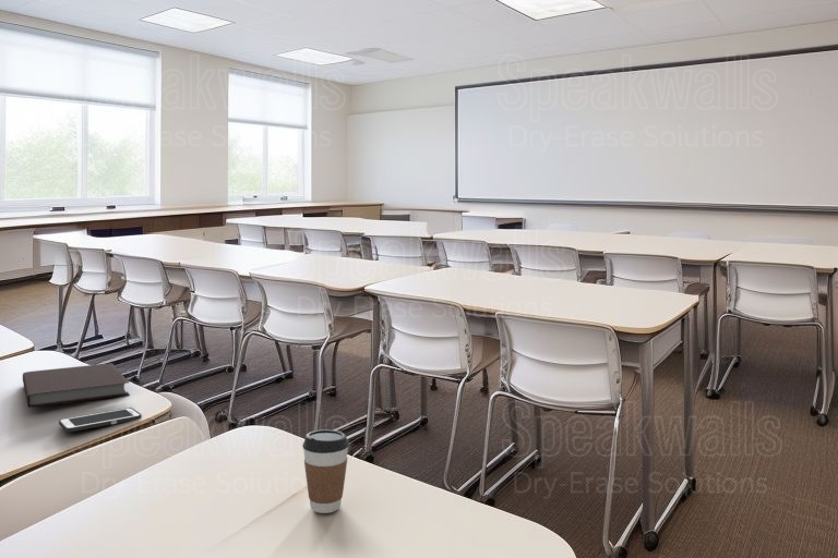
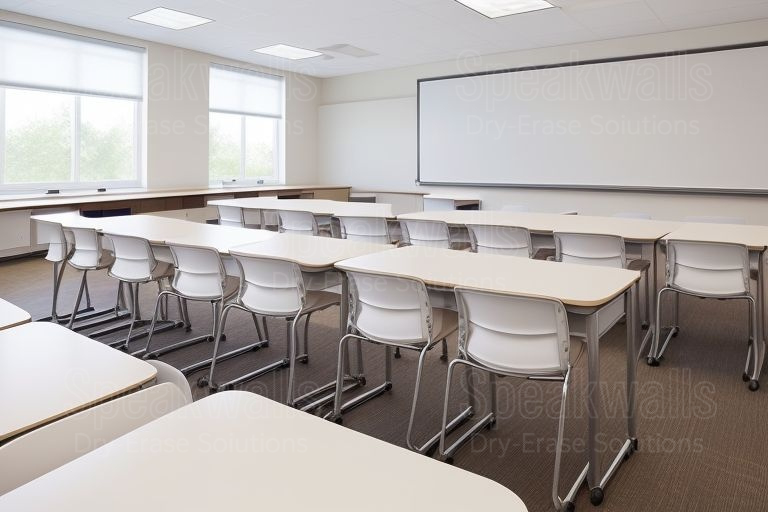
- notebook (74, 383)
- coffee cup (325, 471)
- cell phone (100, 418)
